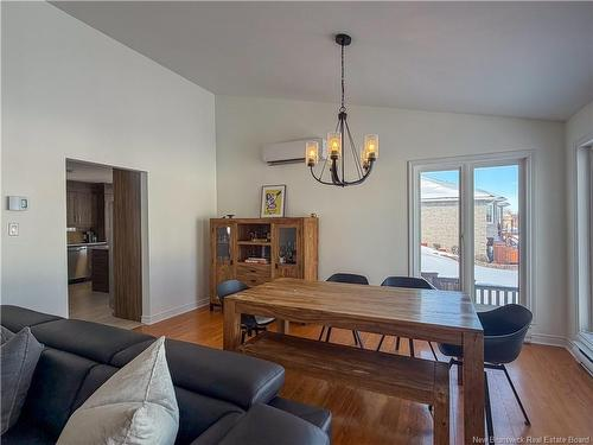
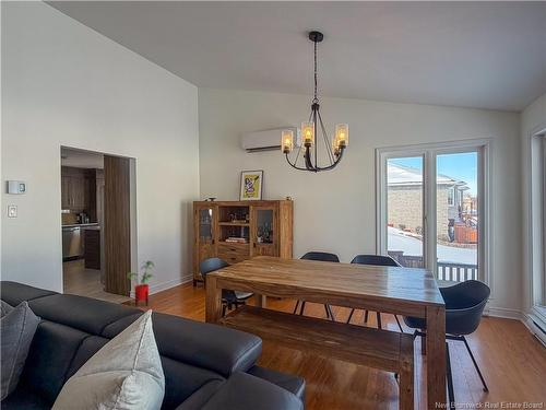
+ house plant (143, 282)
